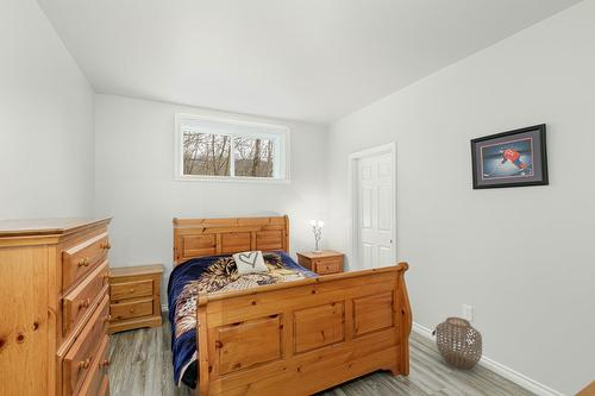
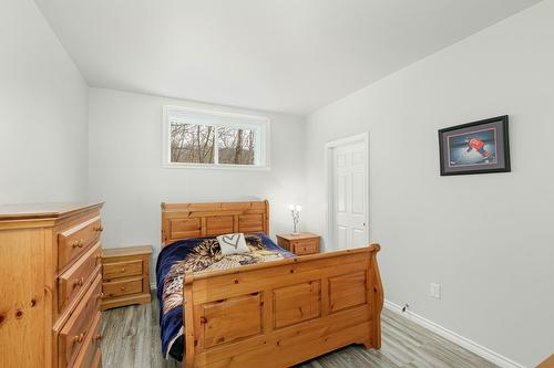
- woven basket (458, 341)
